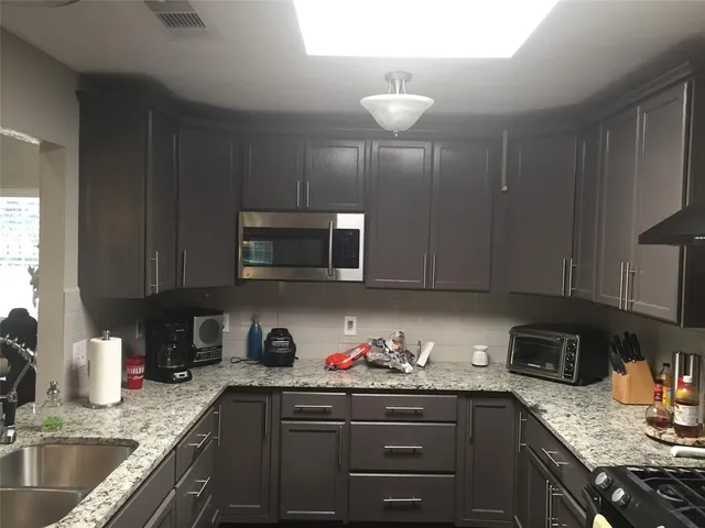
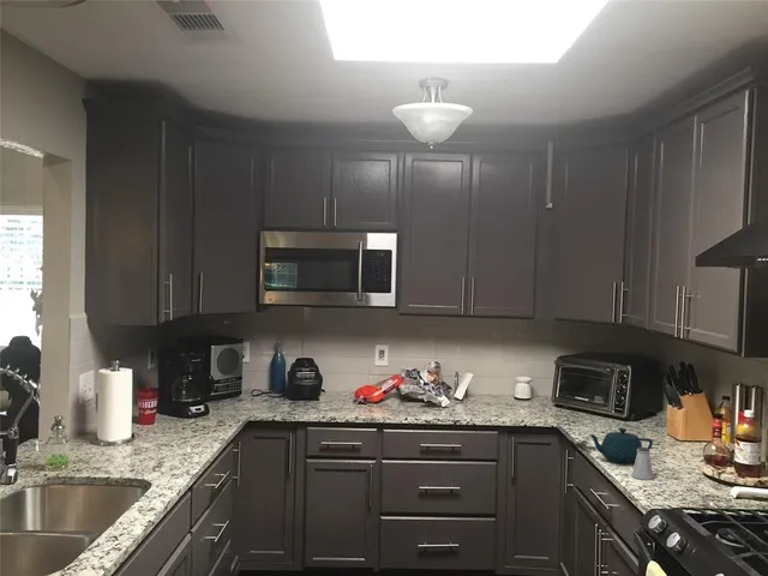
+ saltshaker (642, 462)
+ teapot (619, 444)
